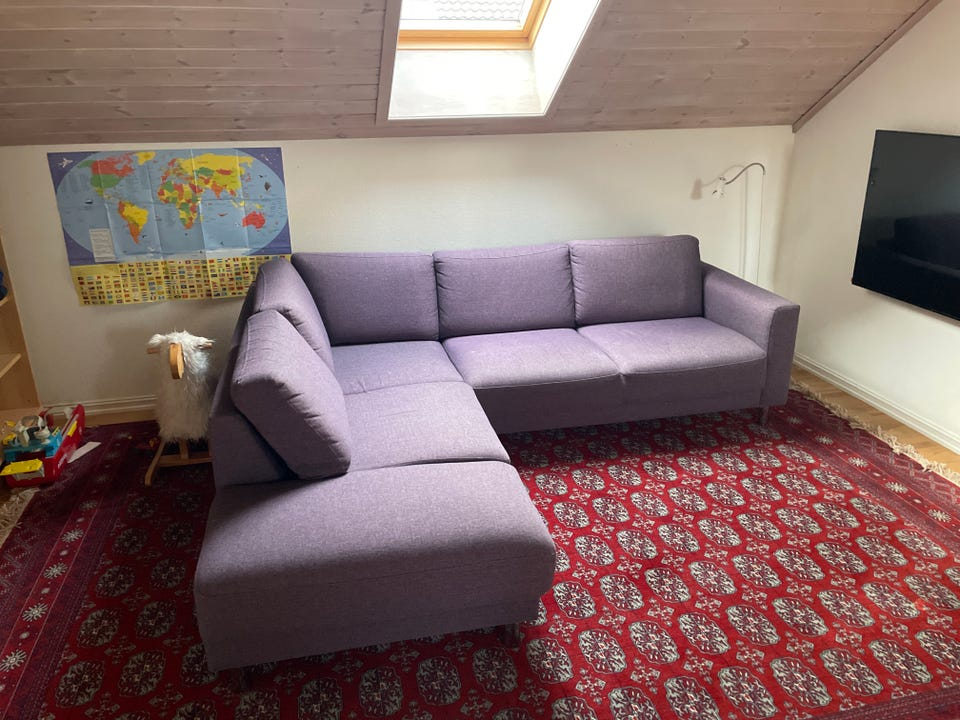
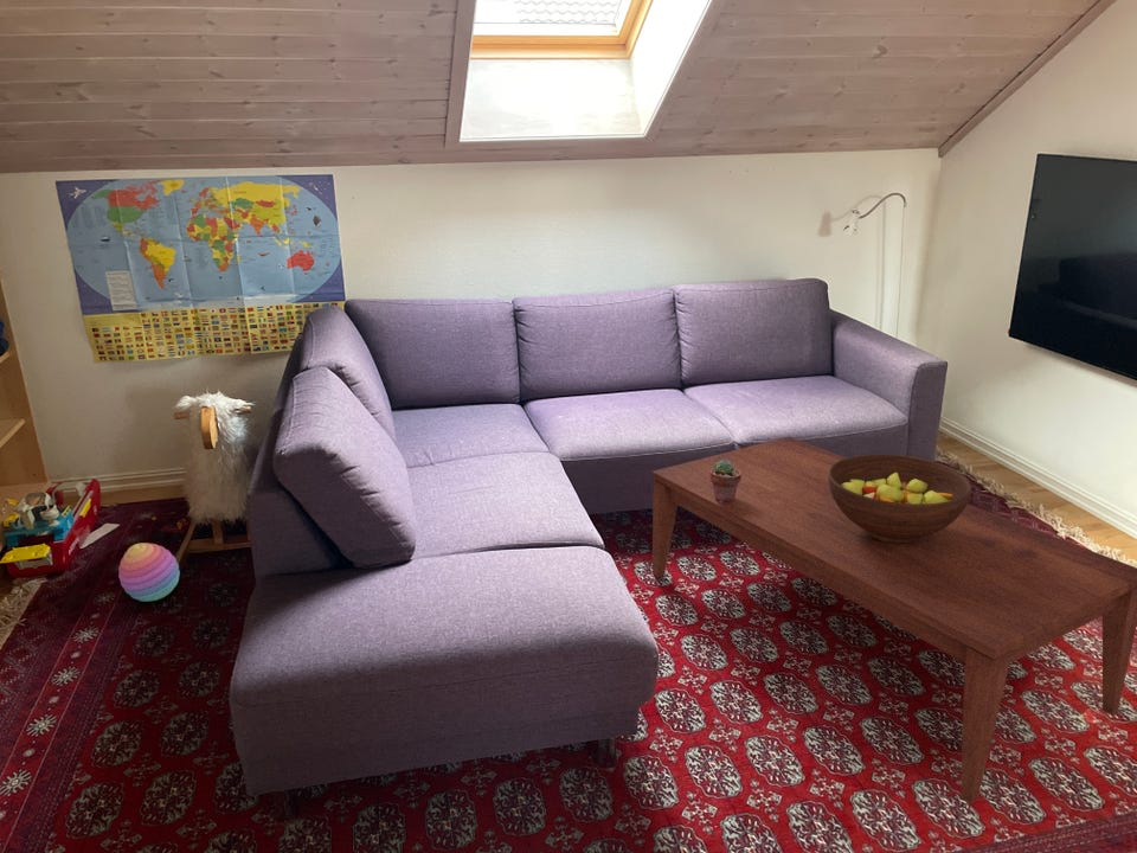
+ stacking toy (148, 569)
+ coffee table (859, 578)
+ fruit bowl (895, 505)
+ potted succulent (725, 479)
